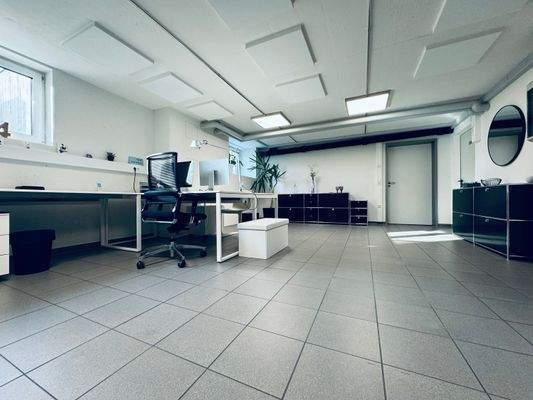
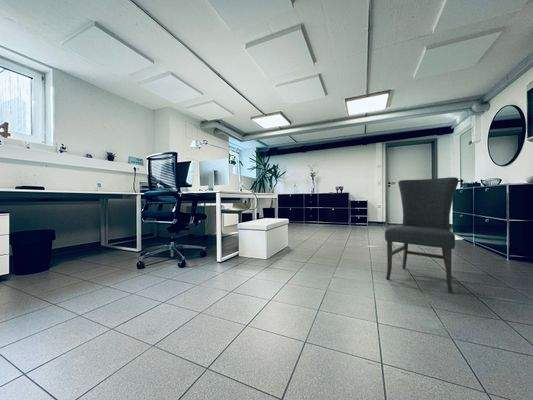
+ chair (422, 227)
